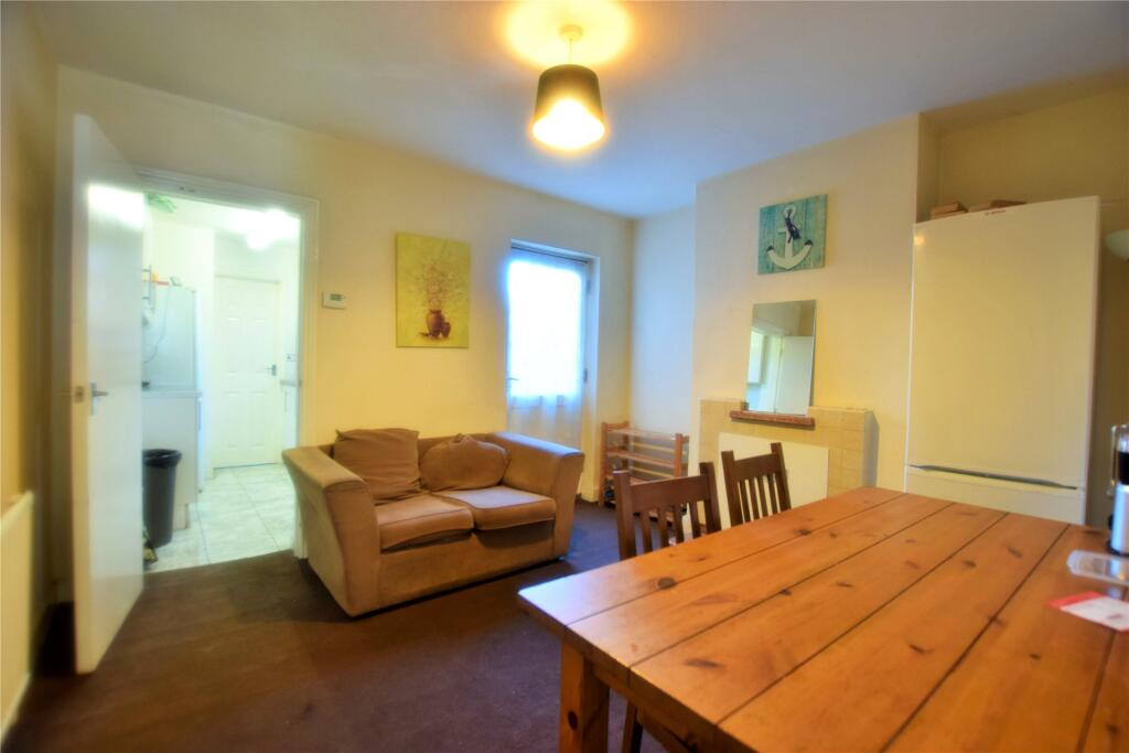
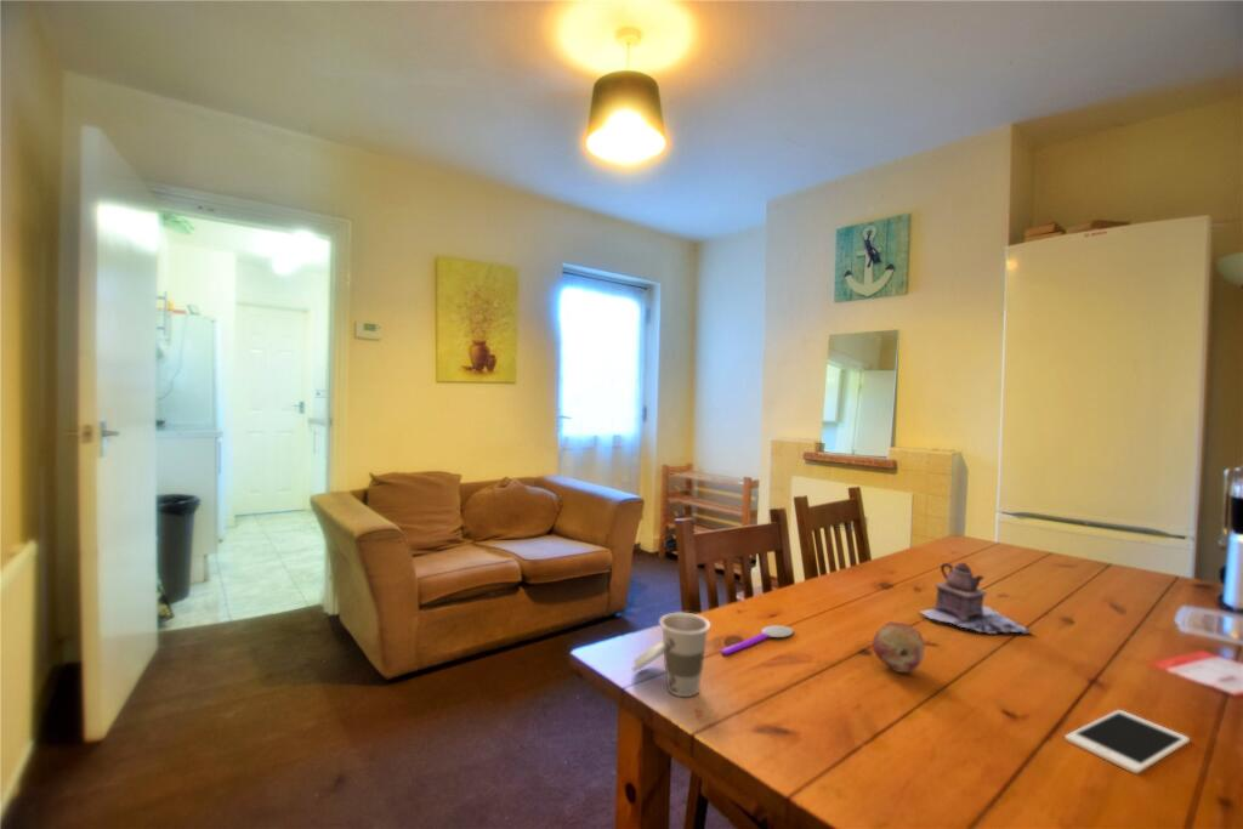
+ cell phone (1126, 738)
+ spoon (757, 637)
+ fruit (898, 646)
+ cup (670, 649)
+ teapot (964, 590)
